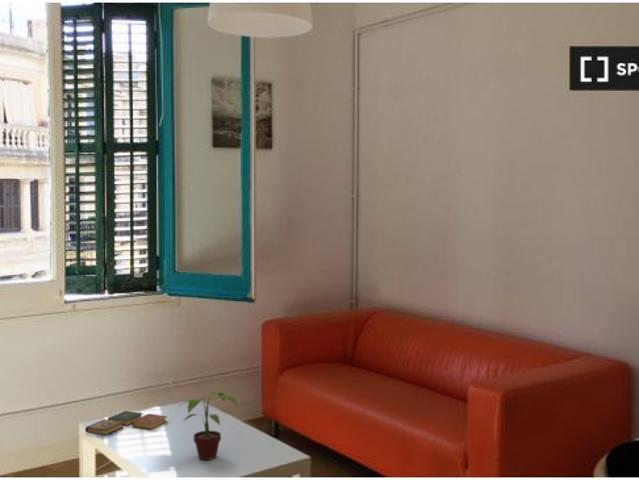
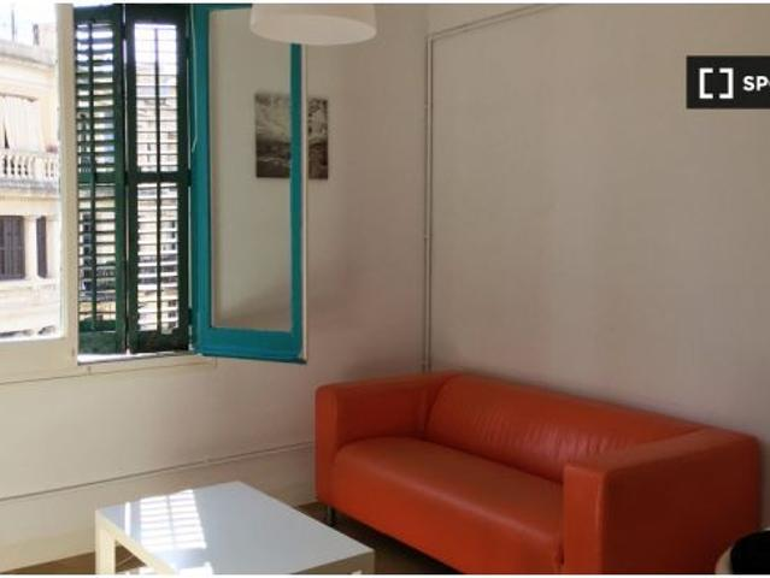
- book (127, 424)
- potted plant (207, 426)
